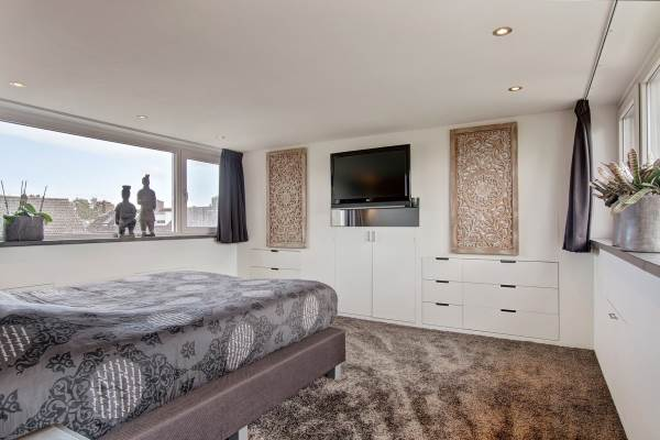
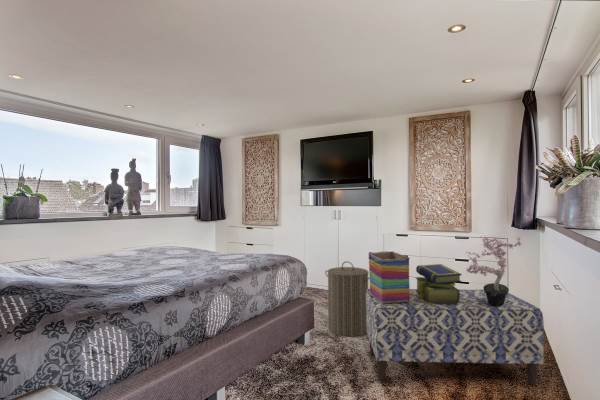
+ decorative box (387, 276)
+ stack of books (438, 282)
+ potted plant (489, 267)
+ laundry hamper (348, 295)
+ bench (445, 333)
